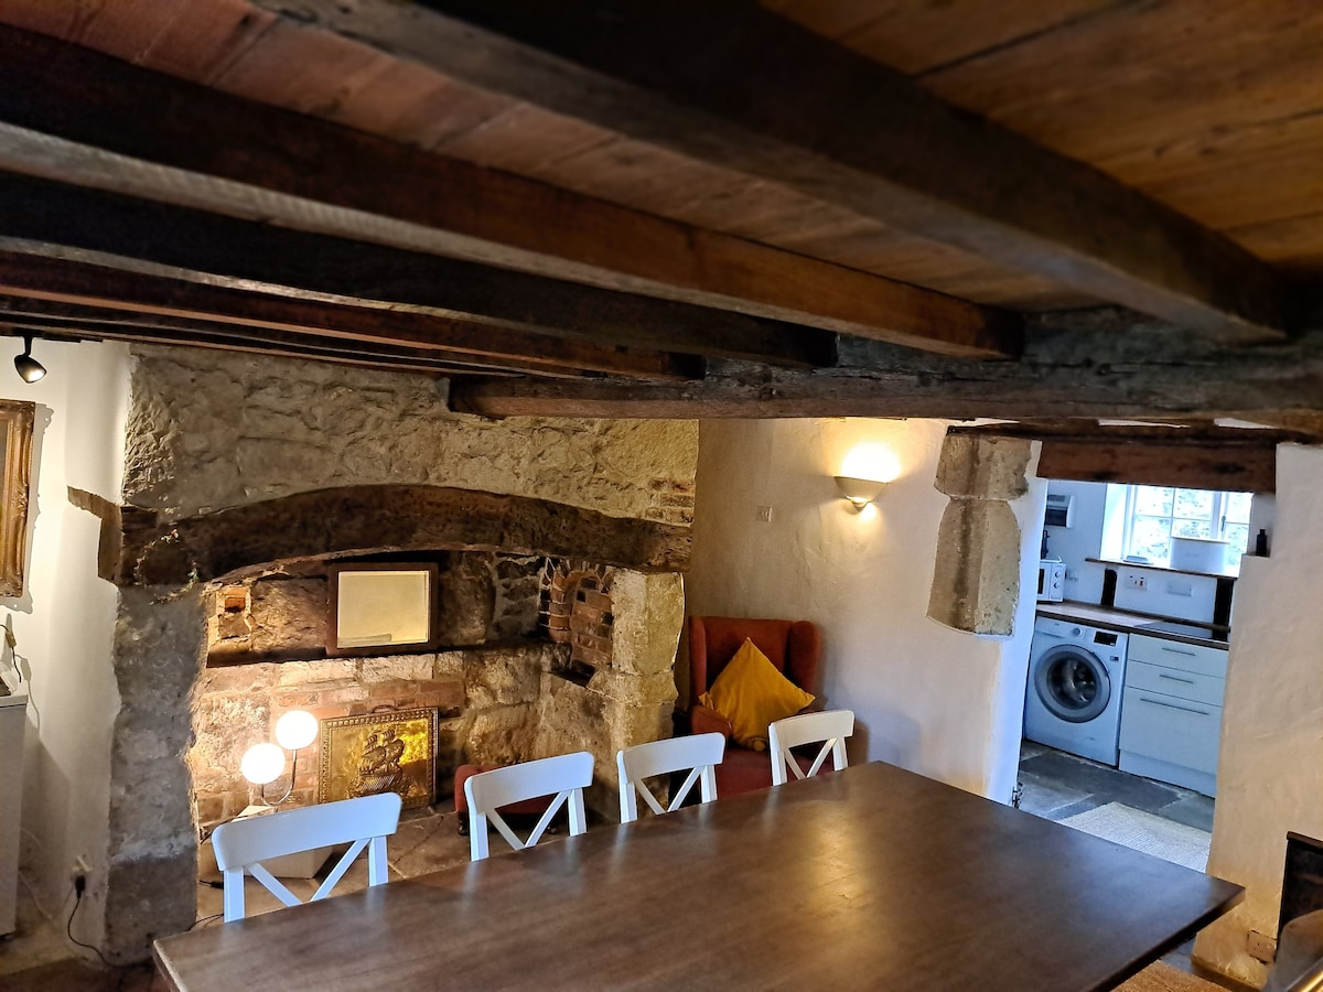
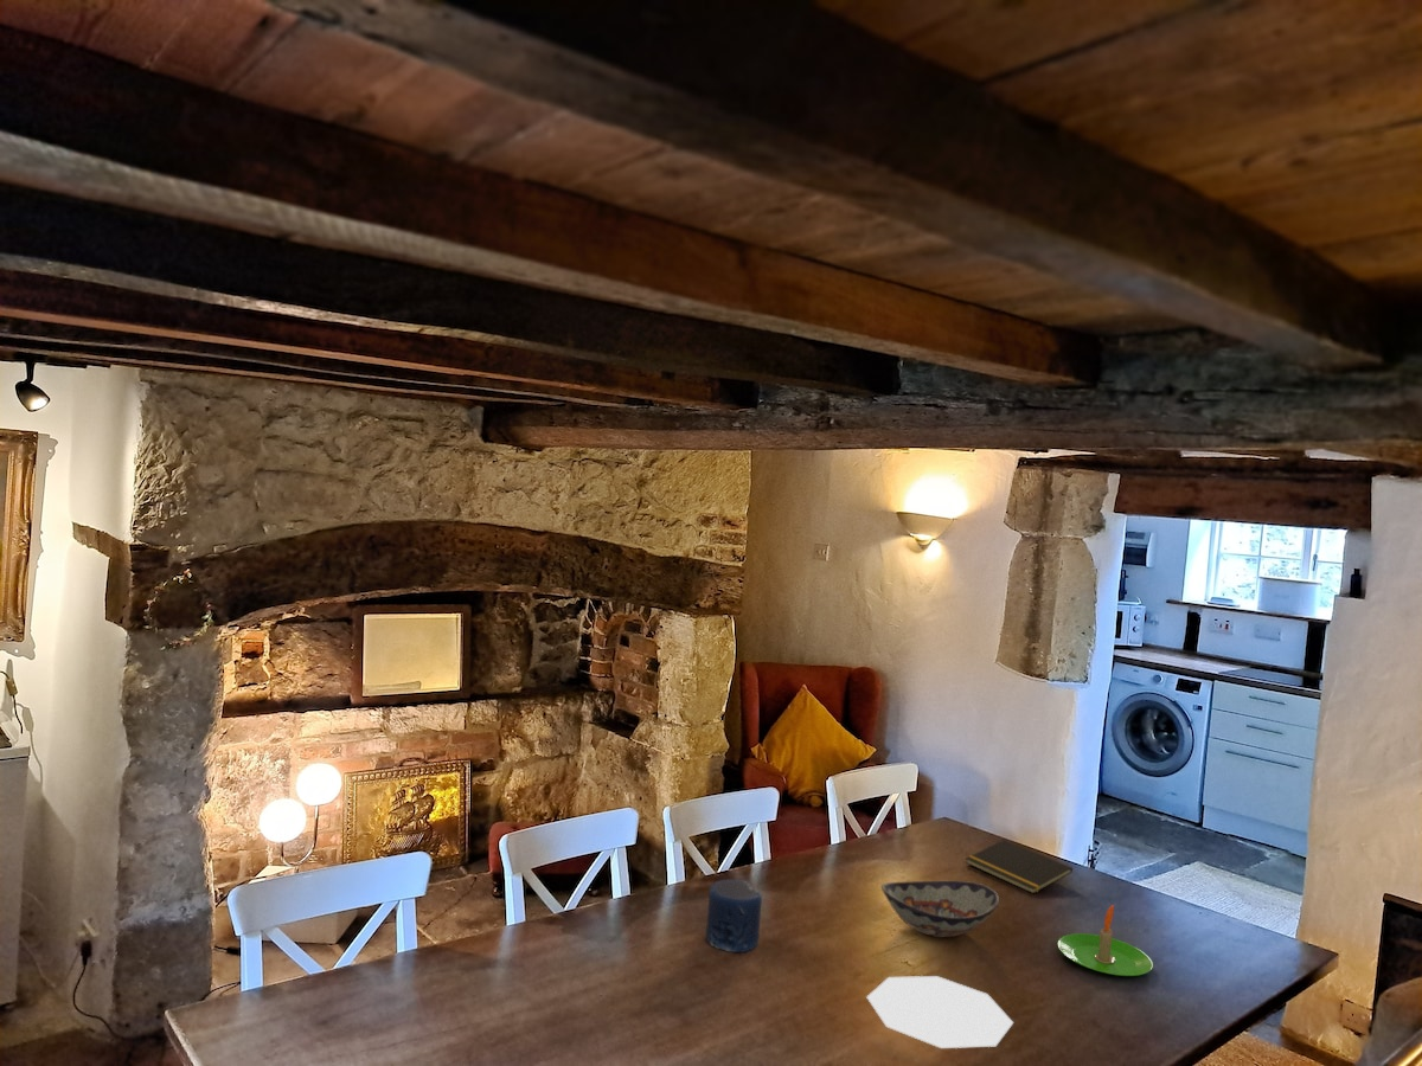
+ candle (1106, 931)
+ notepad (1018, 865)
+ plate (939, 1007)
+ decorative bowl (939, 910)
+ candle (734, 914)
